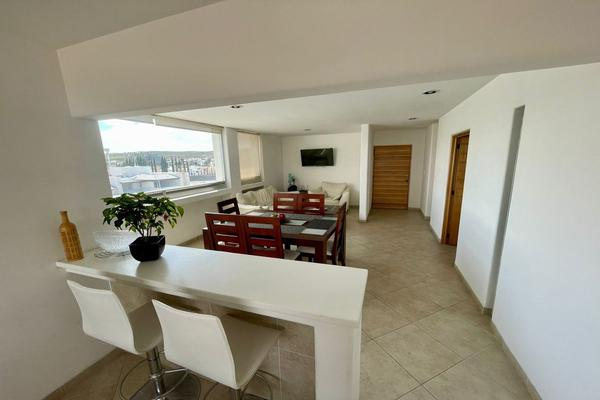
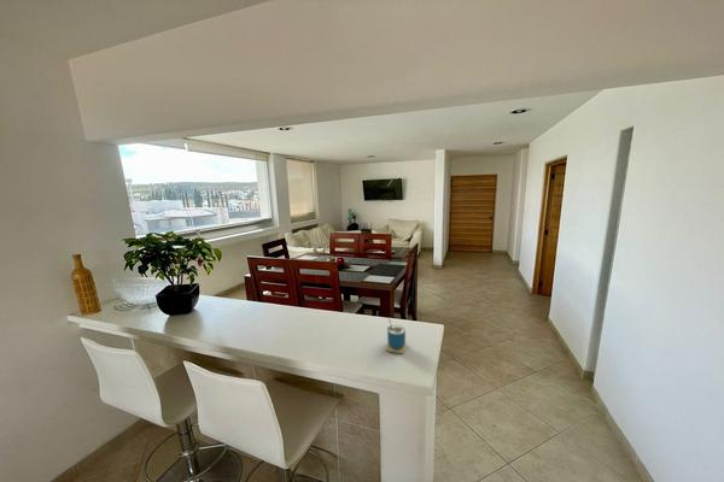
+ cup (396, 331)
